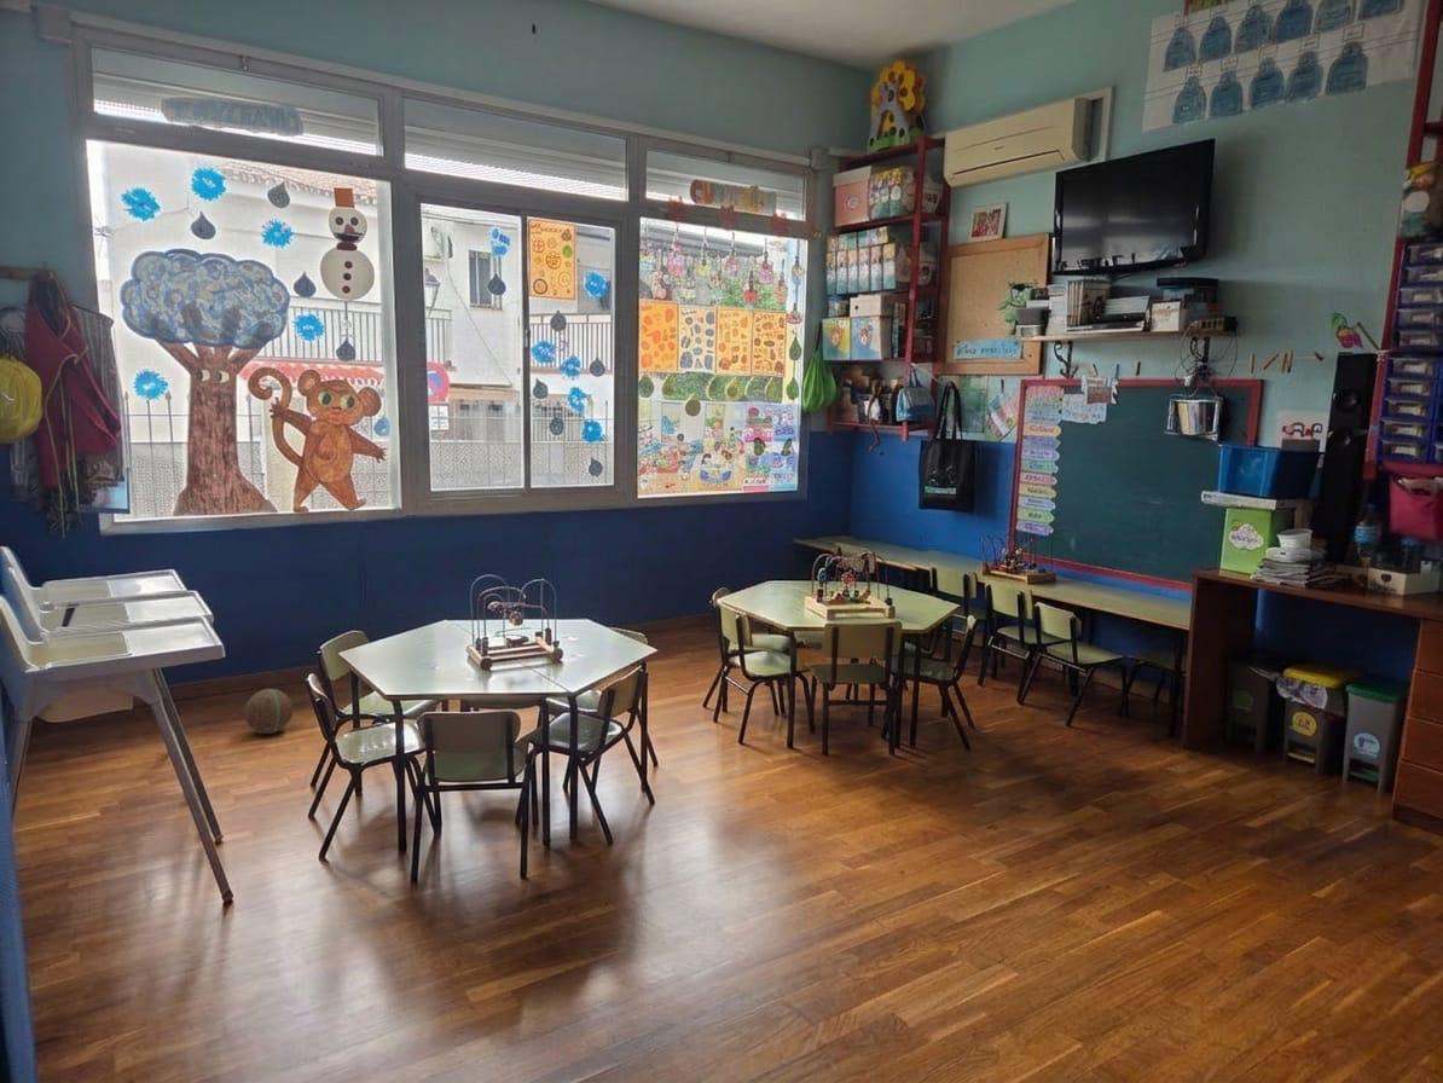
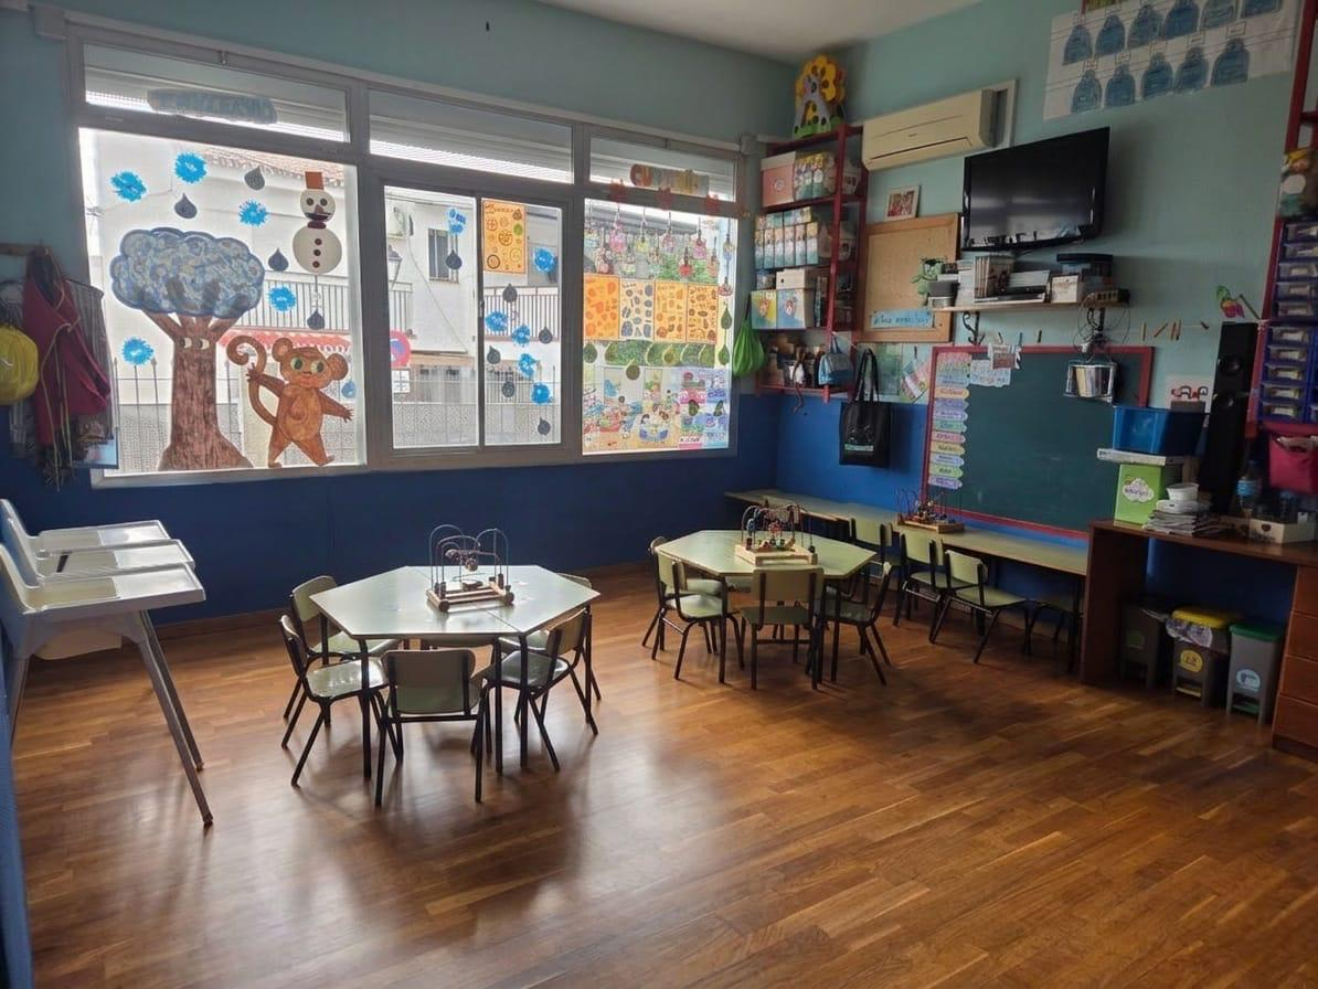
- ball (268, 711)
